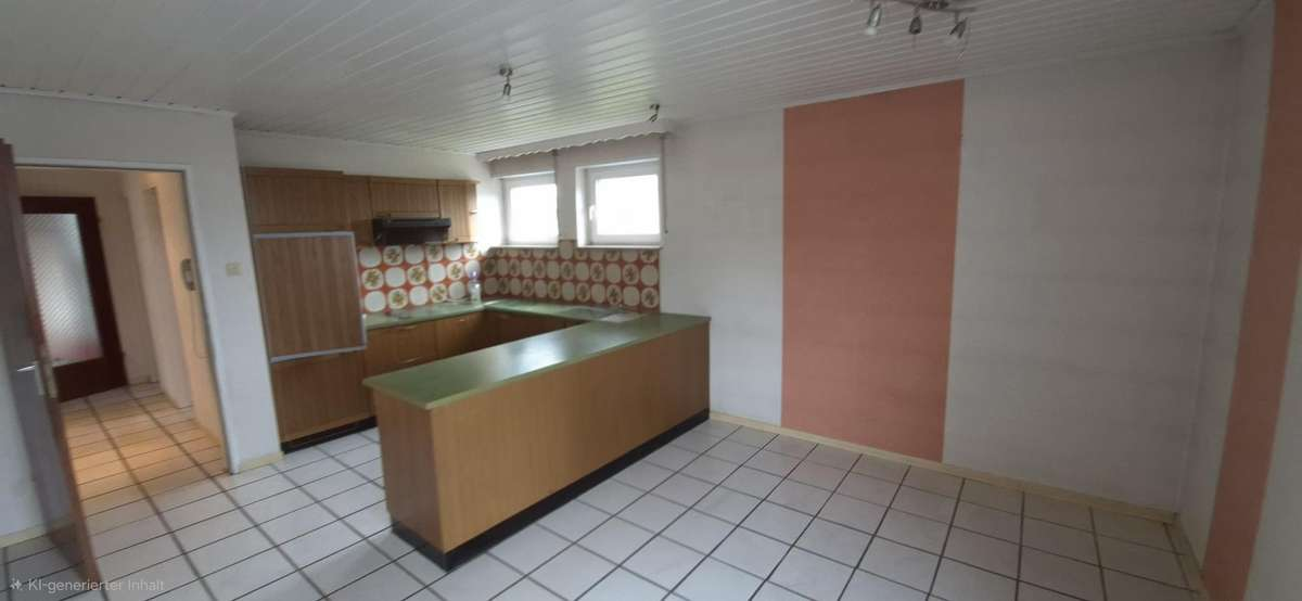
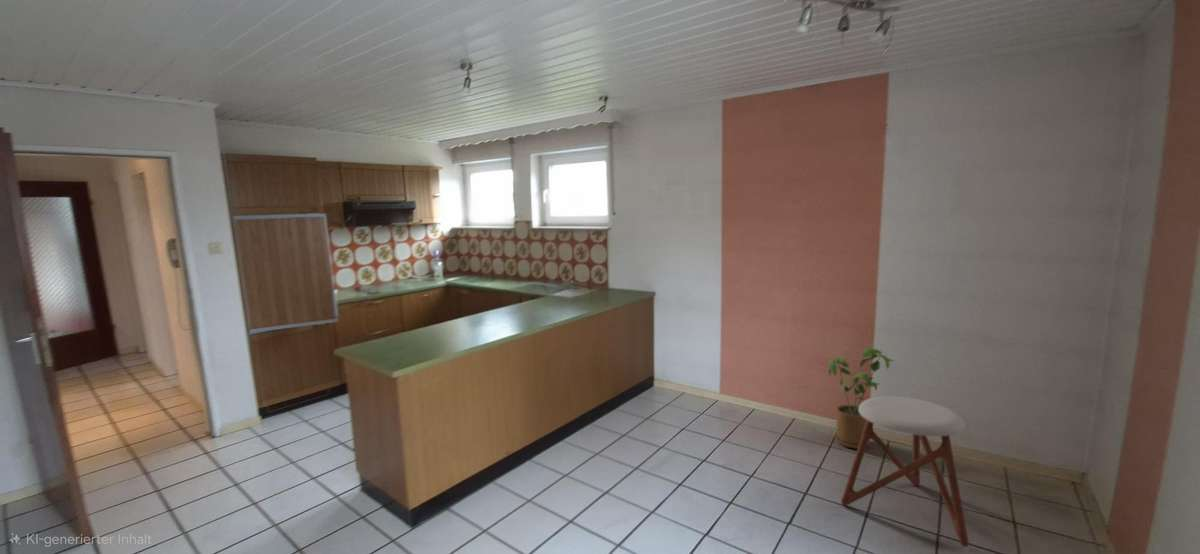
+ stool (915, 464)
+ house plant (855, 396)
